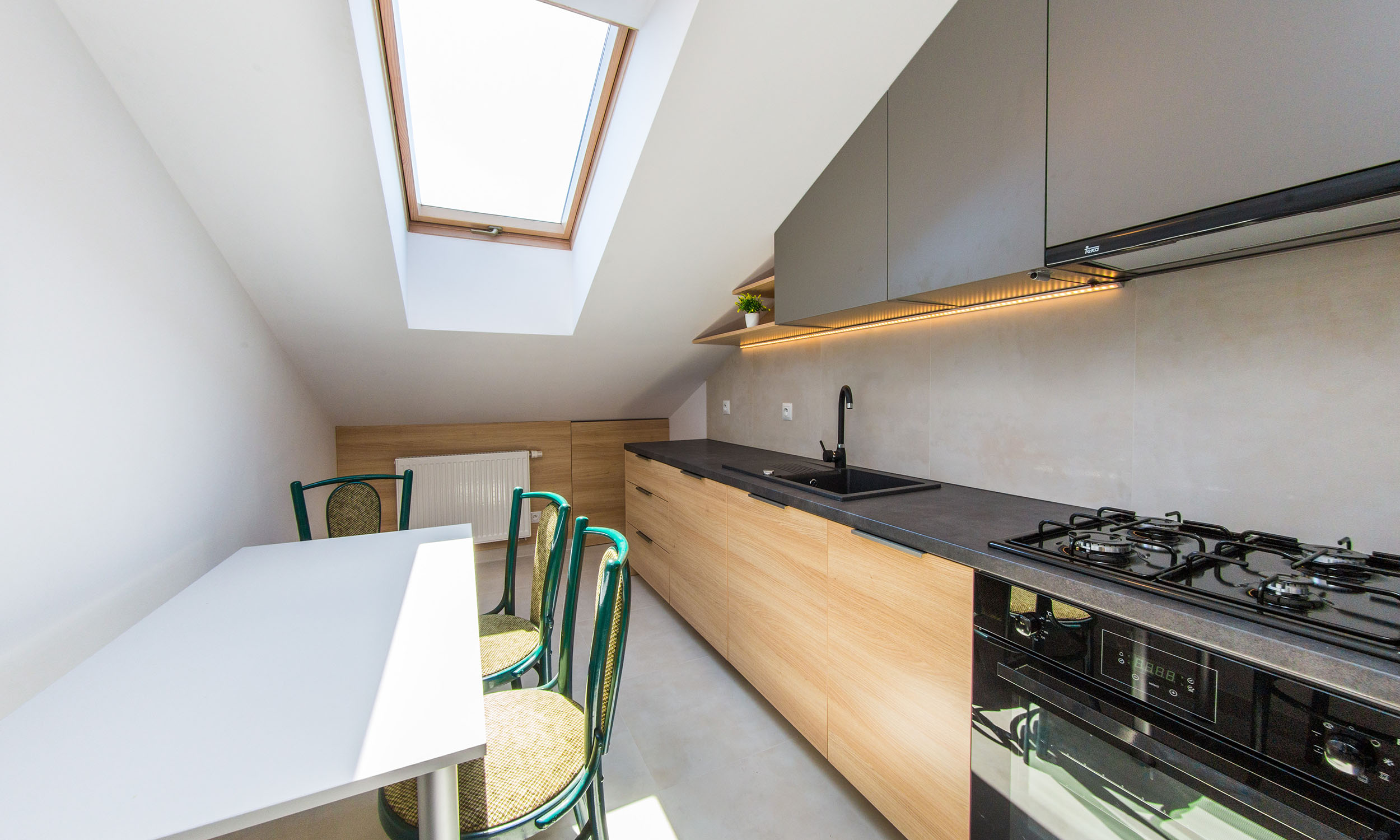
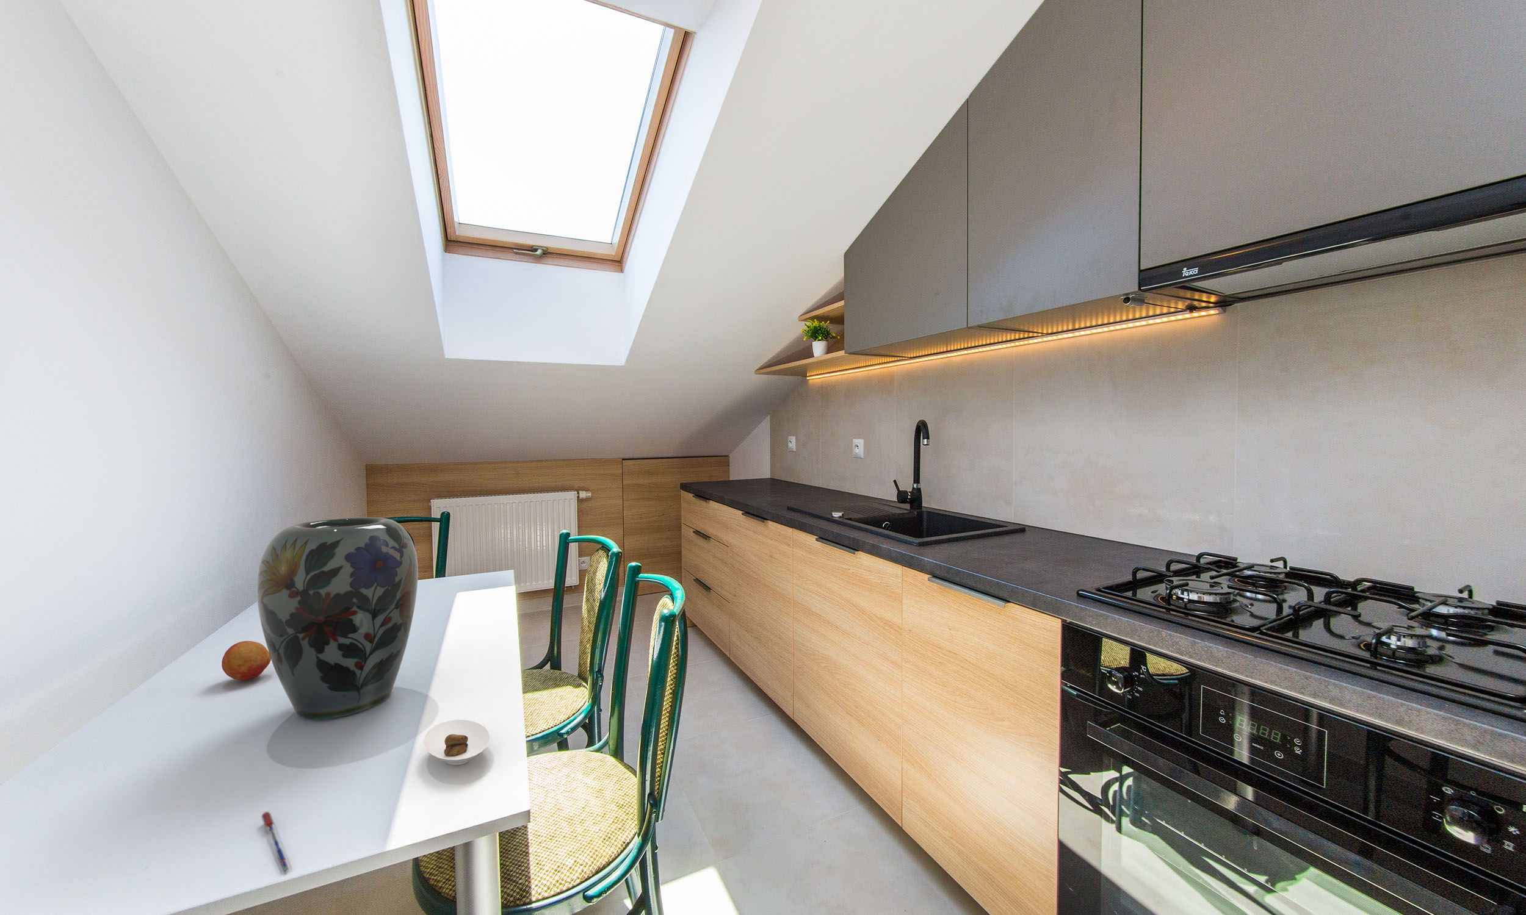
+ fruit (246, 659)
+ pen (276, 840)
+ saucer (457, 744)
+ vase (343, 612)
